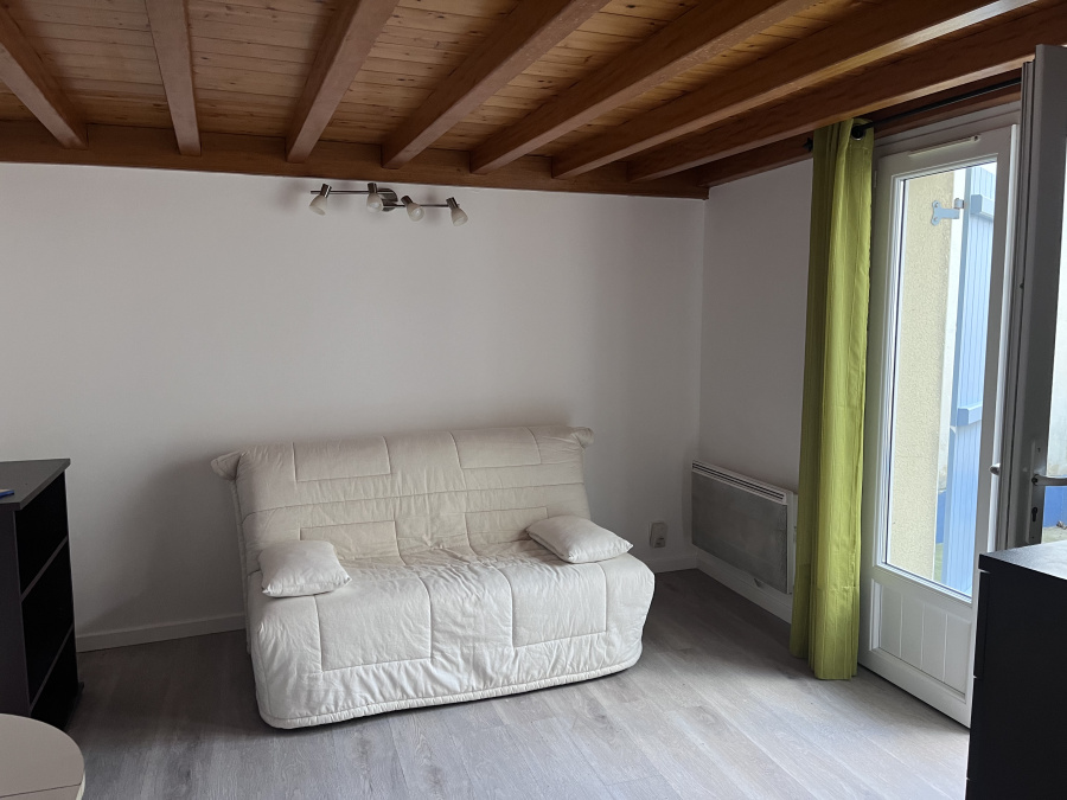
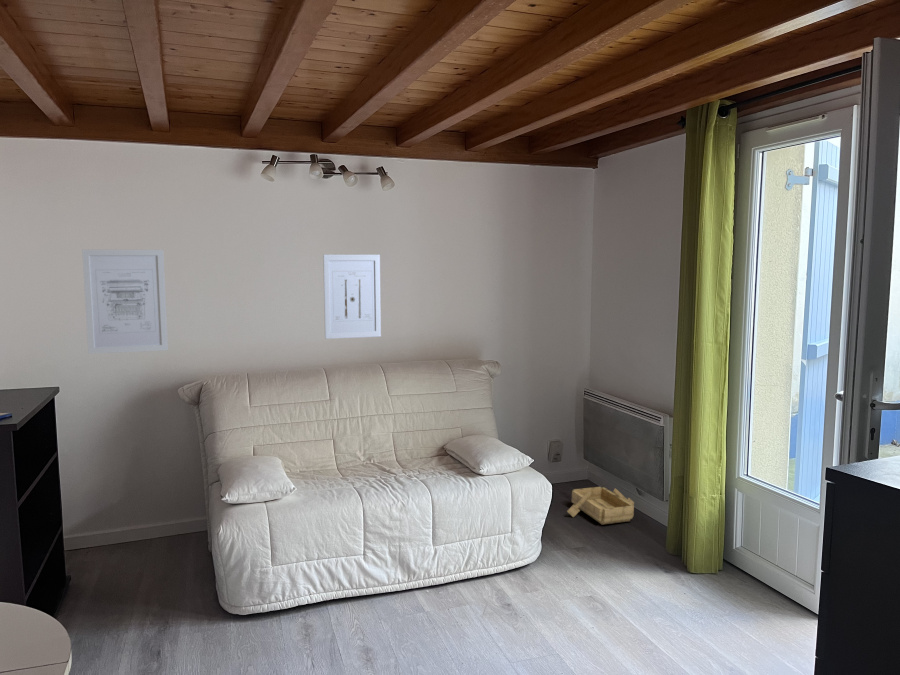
+ wall art (126, 301)
+ wooden boat (602, 500)
+ wall art (352, 296)
